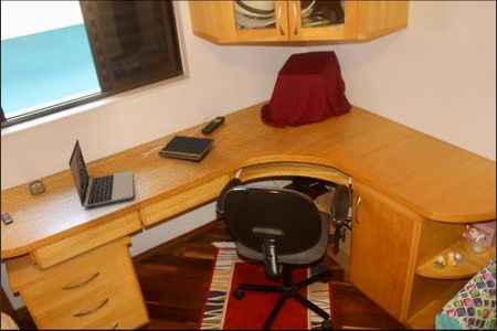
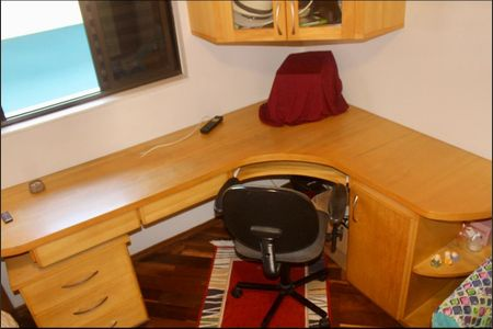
- notepad (186, 147)
- laptop (106, 175)
